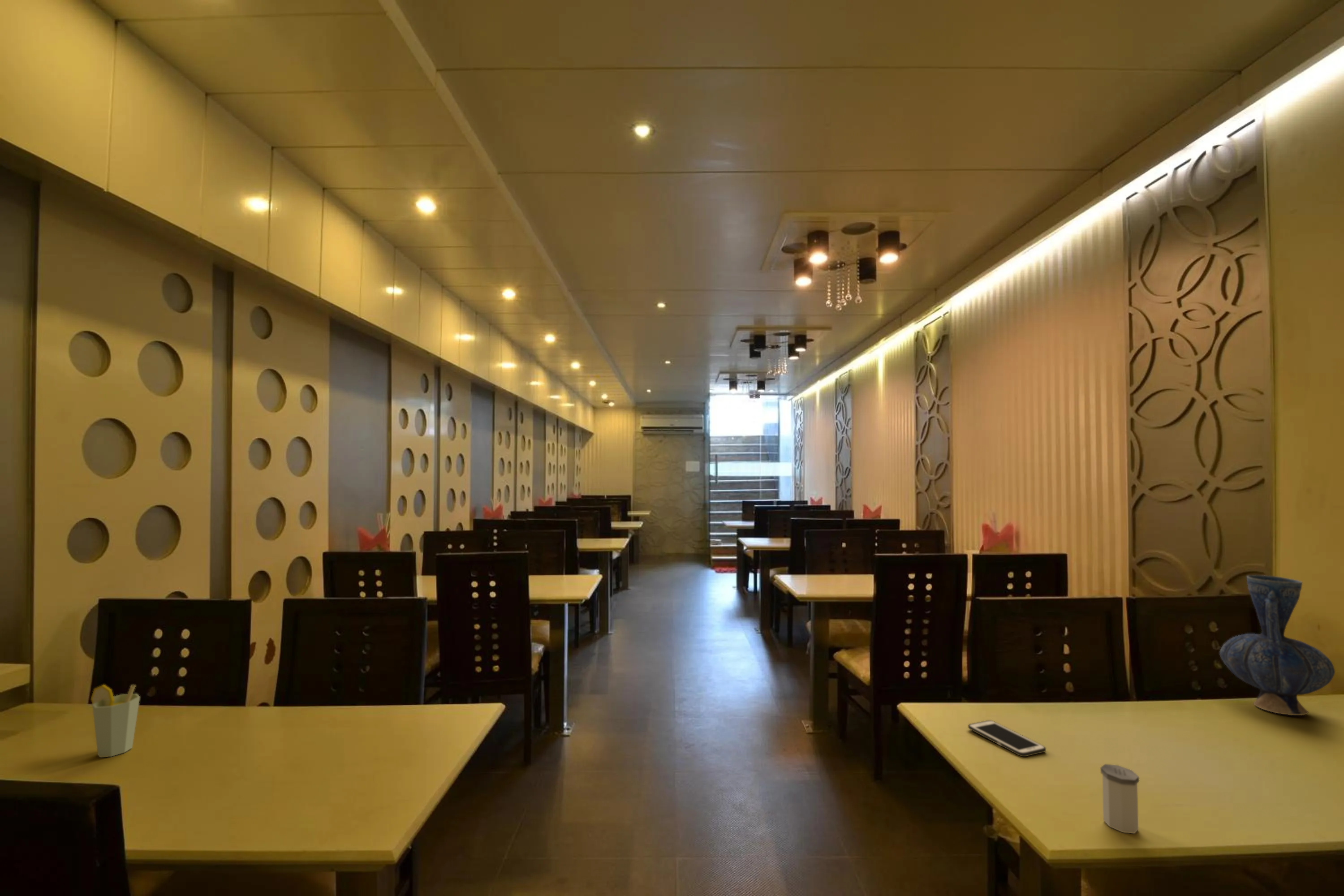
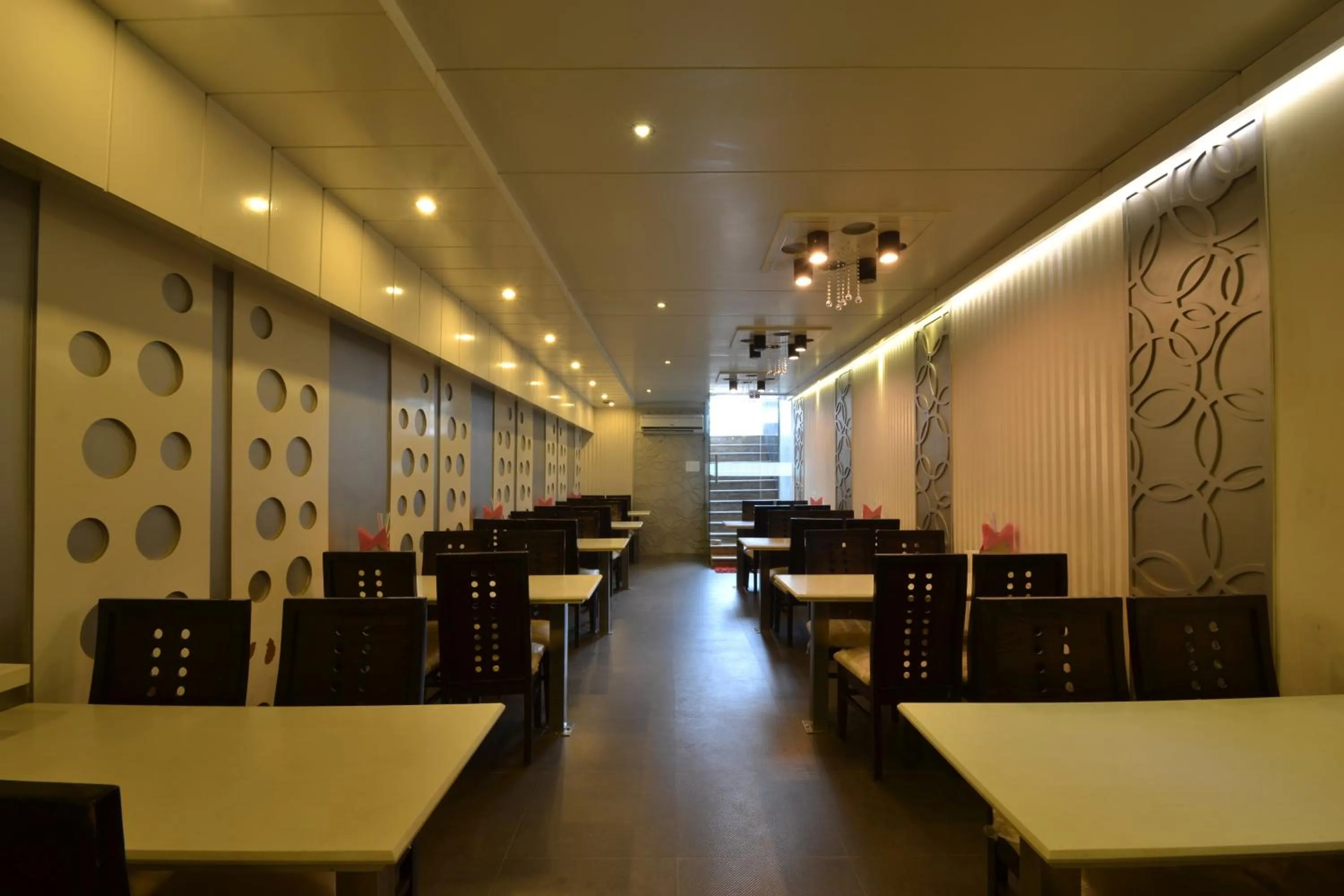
- cup (112, 716)
- vase (1274, 643)
- cell phone (1005, 737)
- salt shaker (1120, 798)
